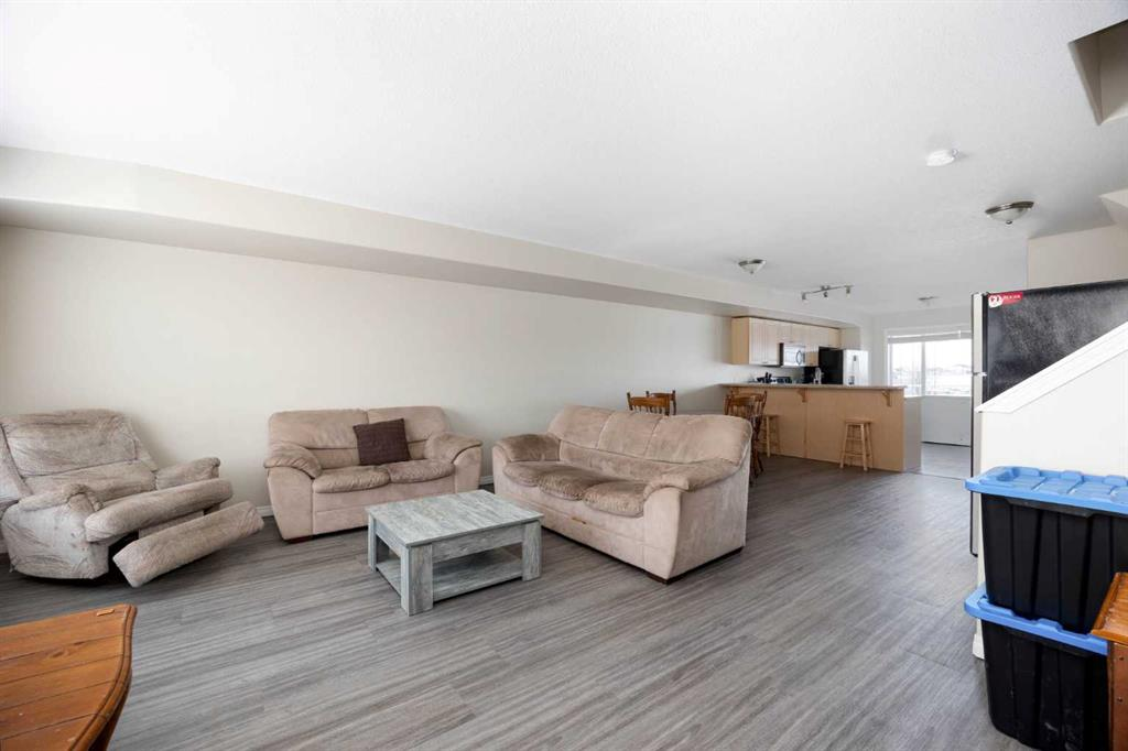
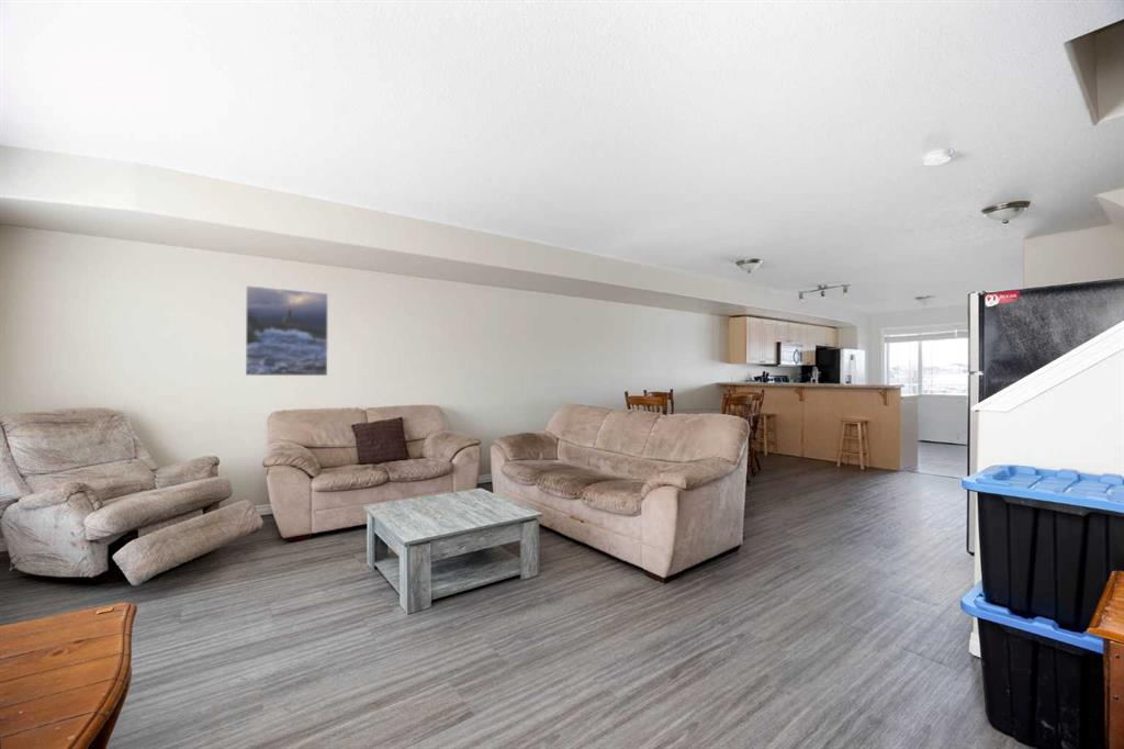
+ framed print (288, 333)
